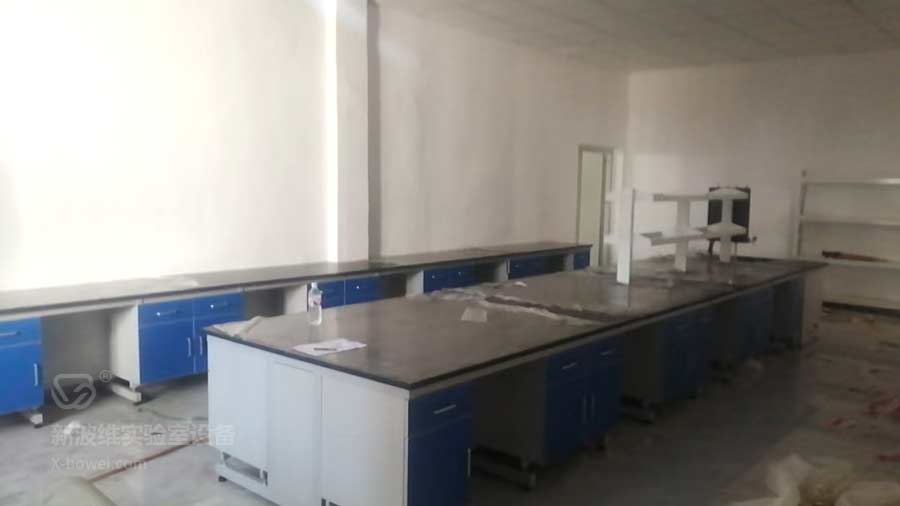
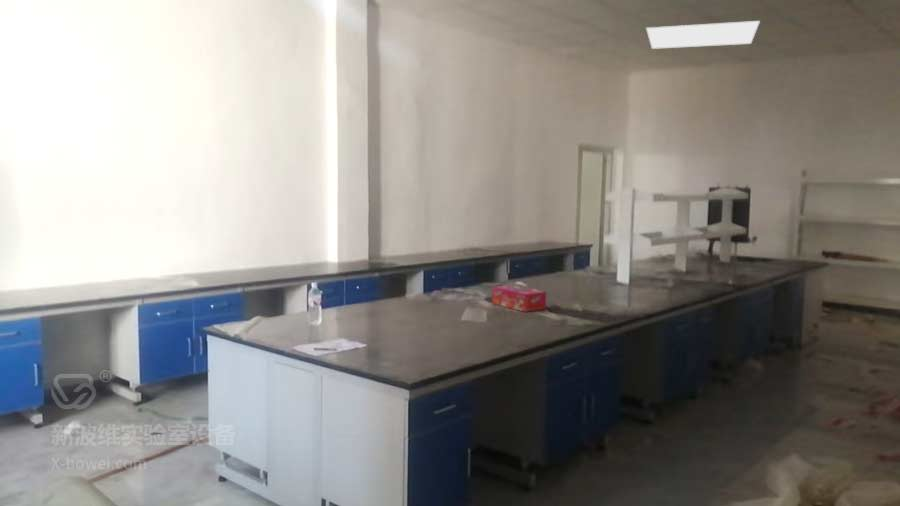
+ light panel (701, 31)
+ tissue box (518, 297)
